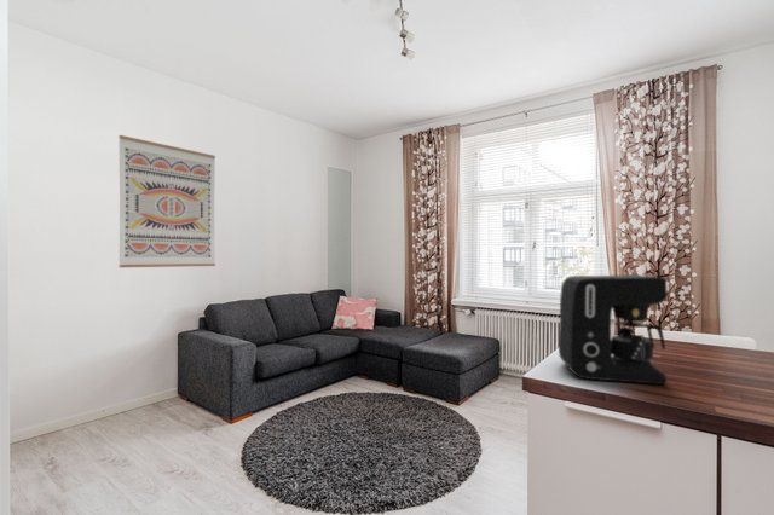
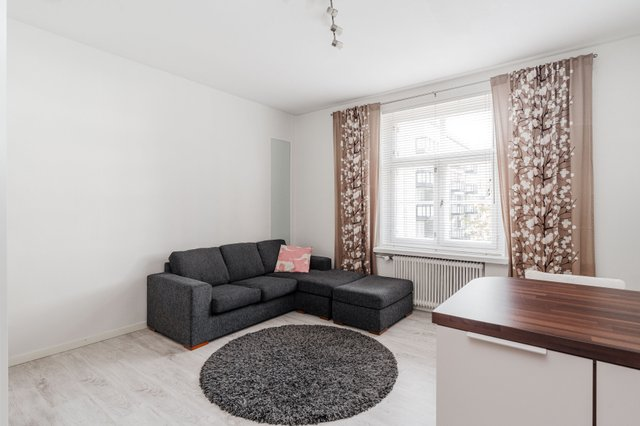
- wall art (171, 206)
- coffee maker (616, 324)
